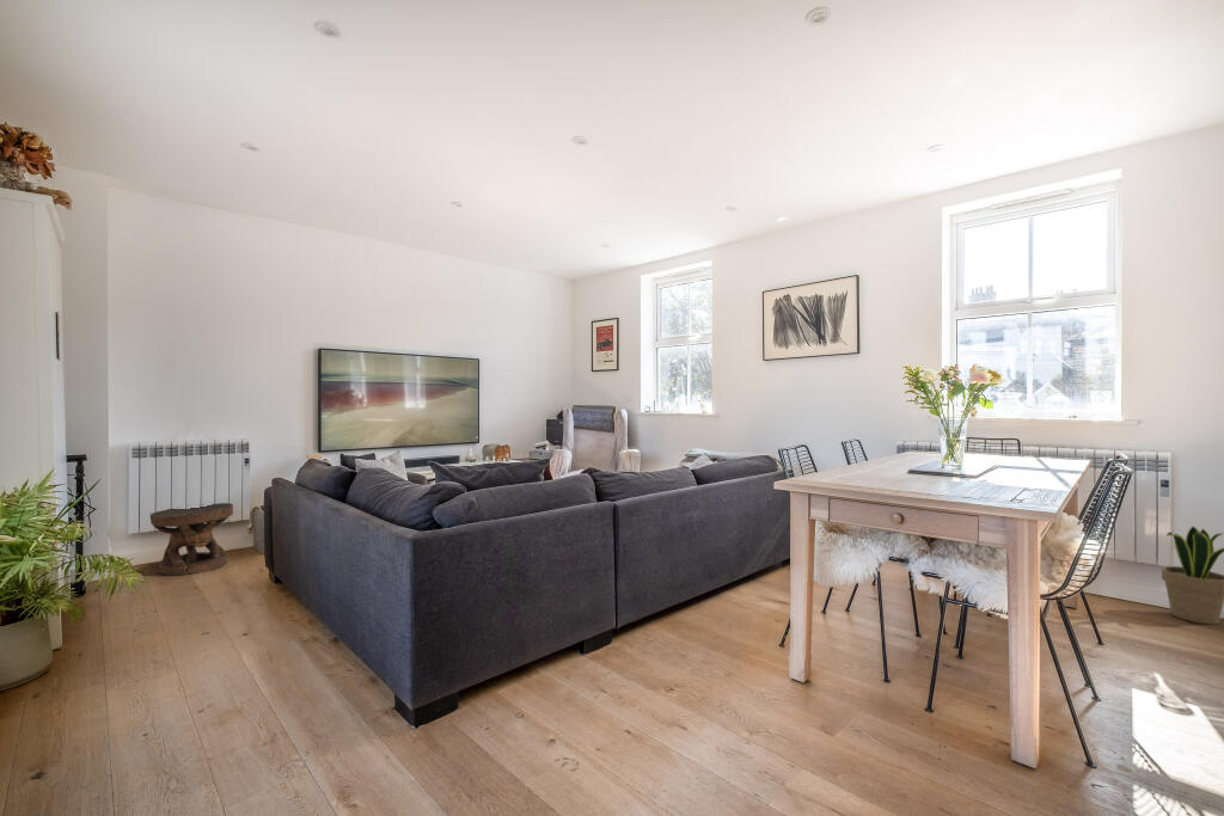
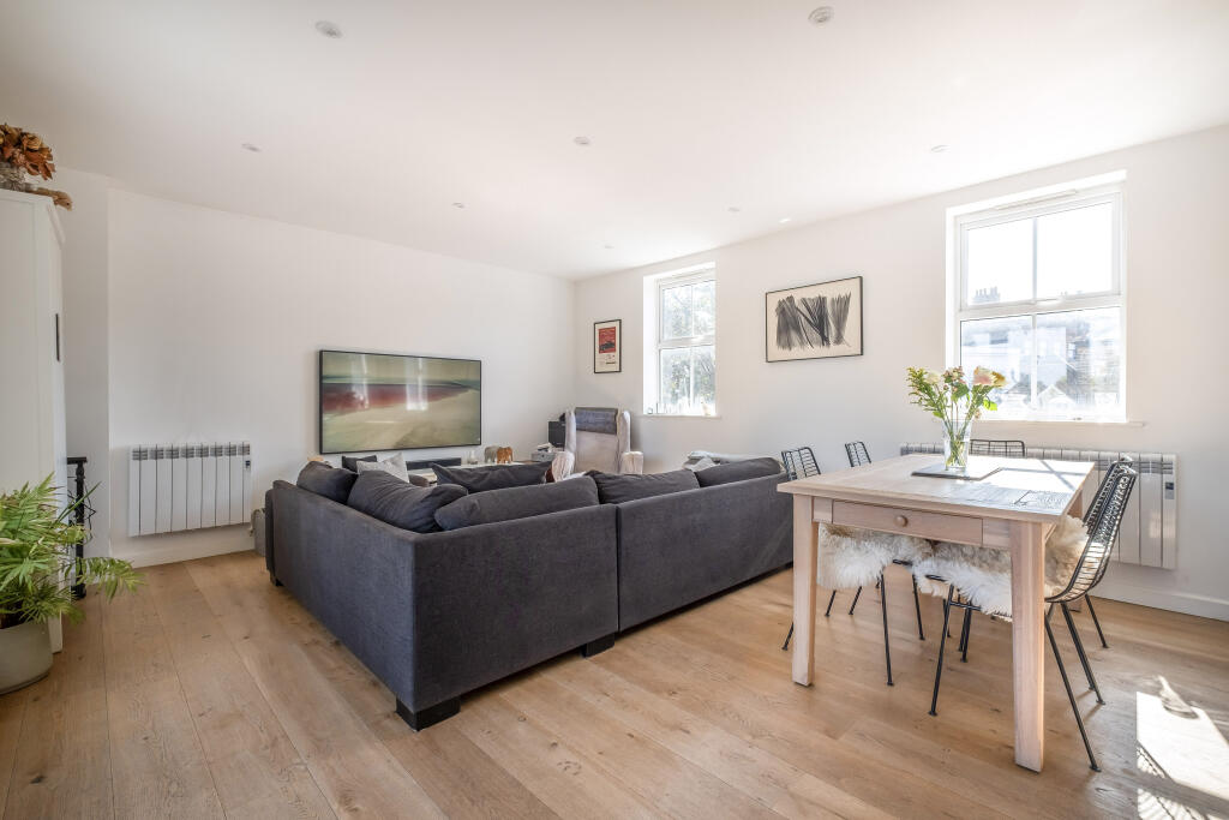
- side table (194, 536)
- potted plant (1198, 572)
